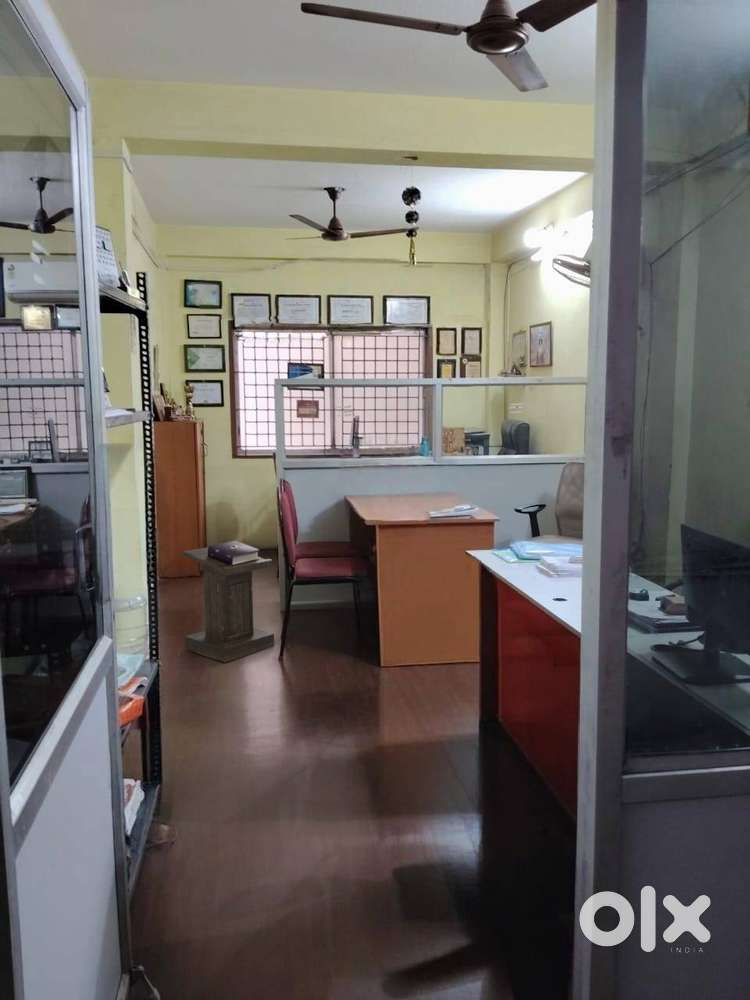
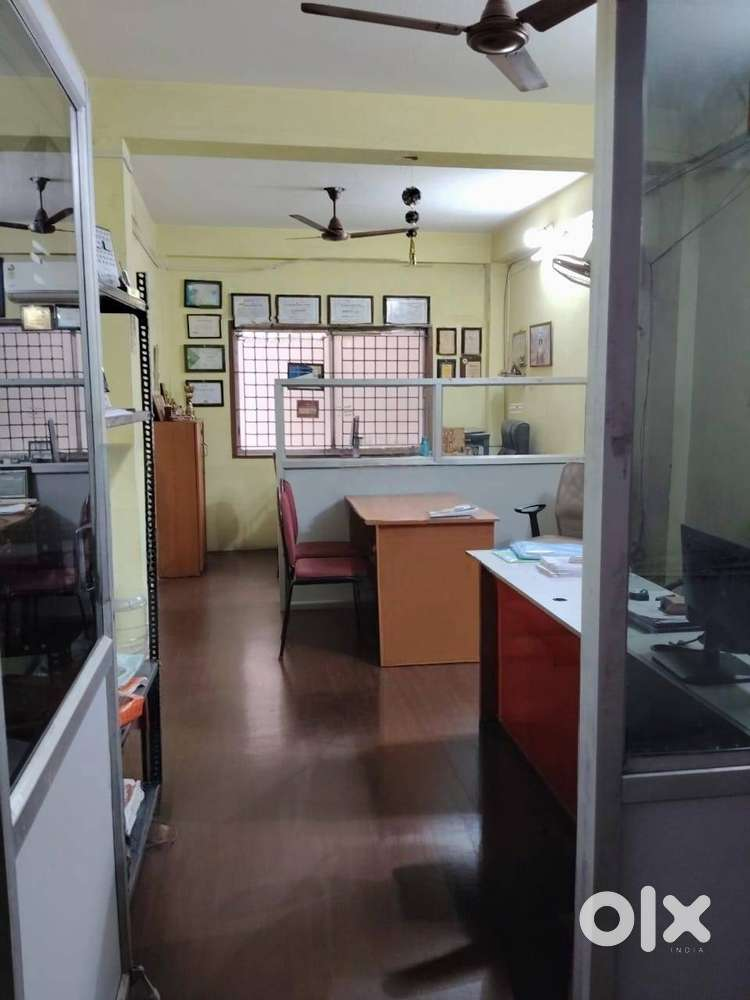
- lectern (228, 596)
